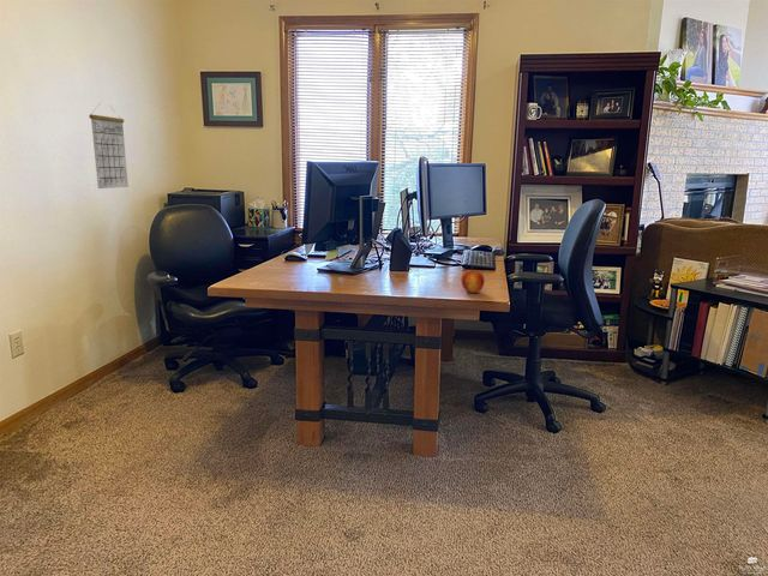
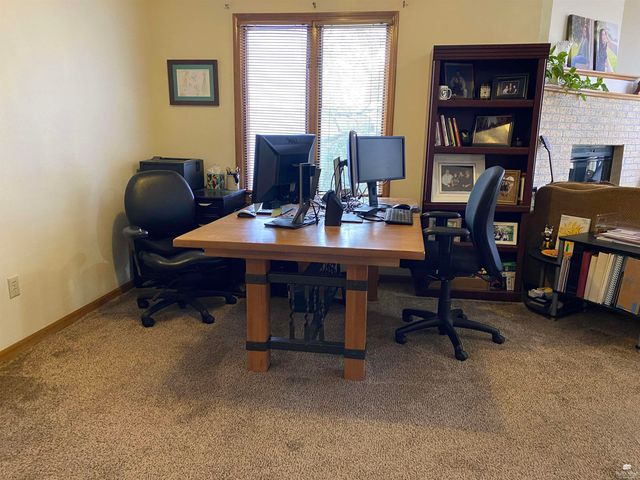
- calendar (109, 144)
- apple (473, 280)
